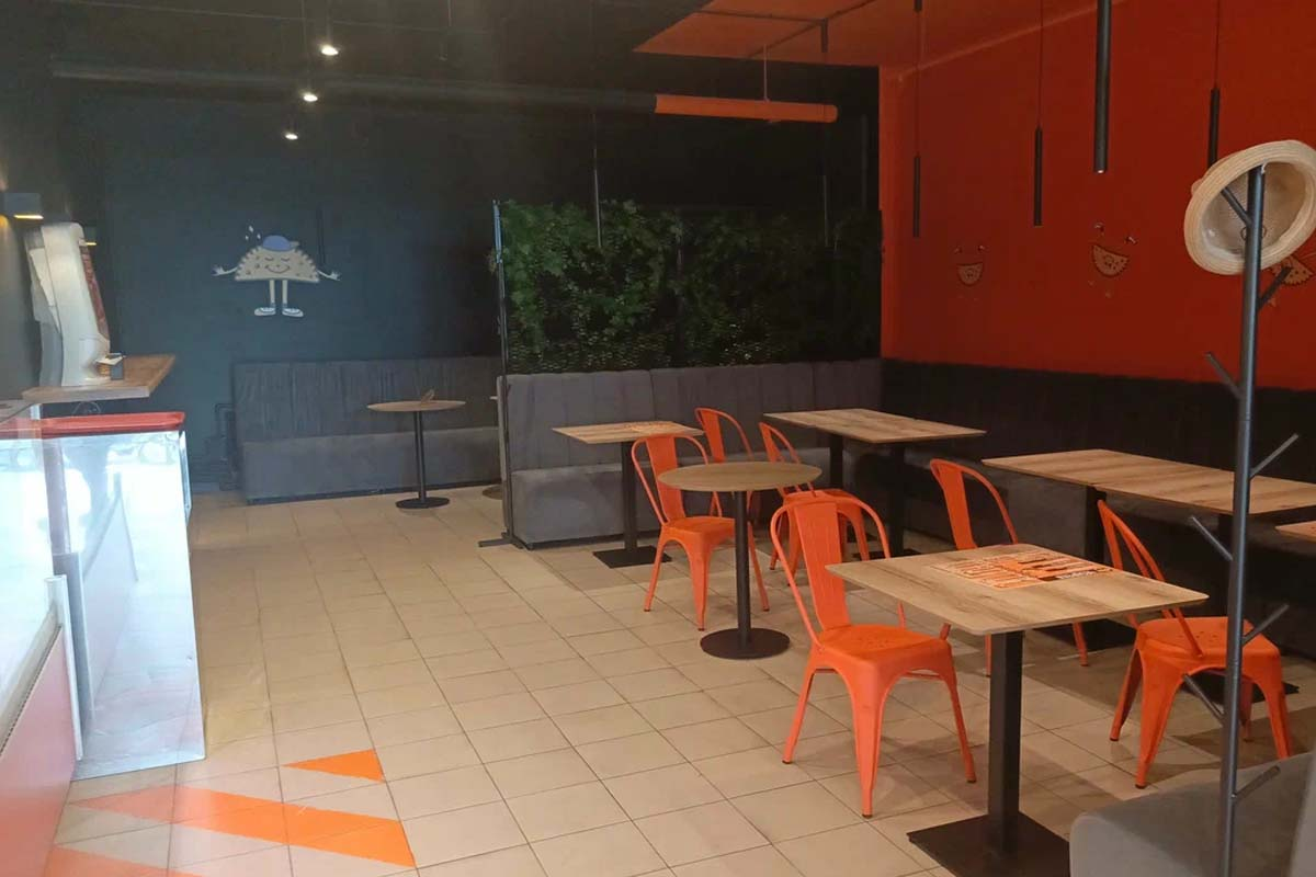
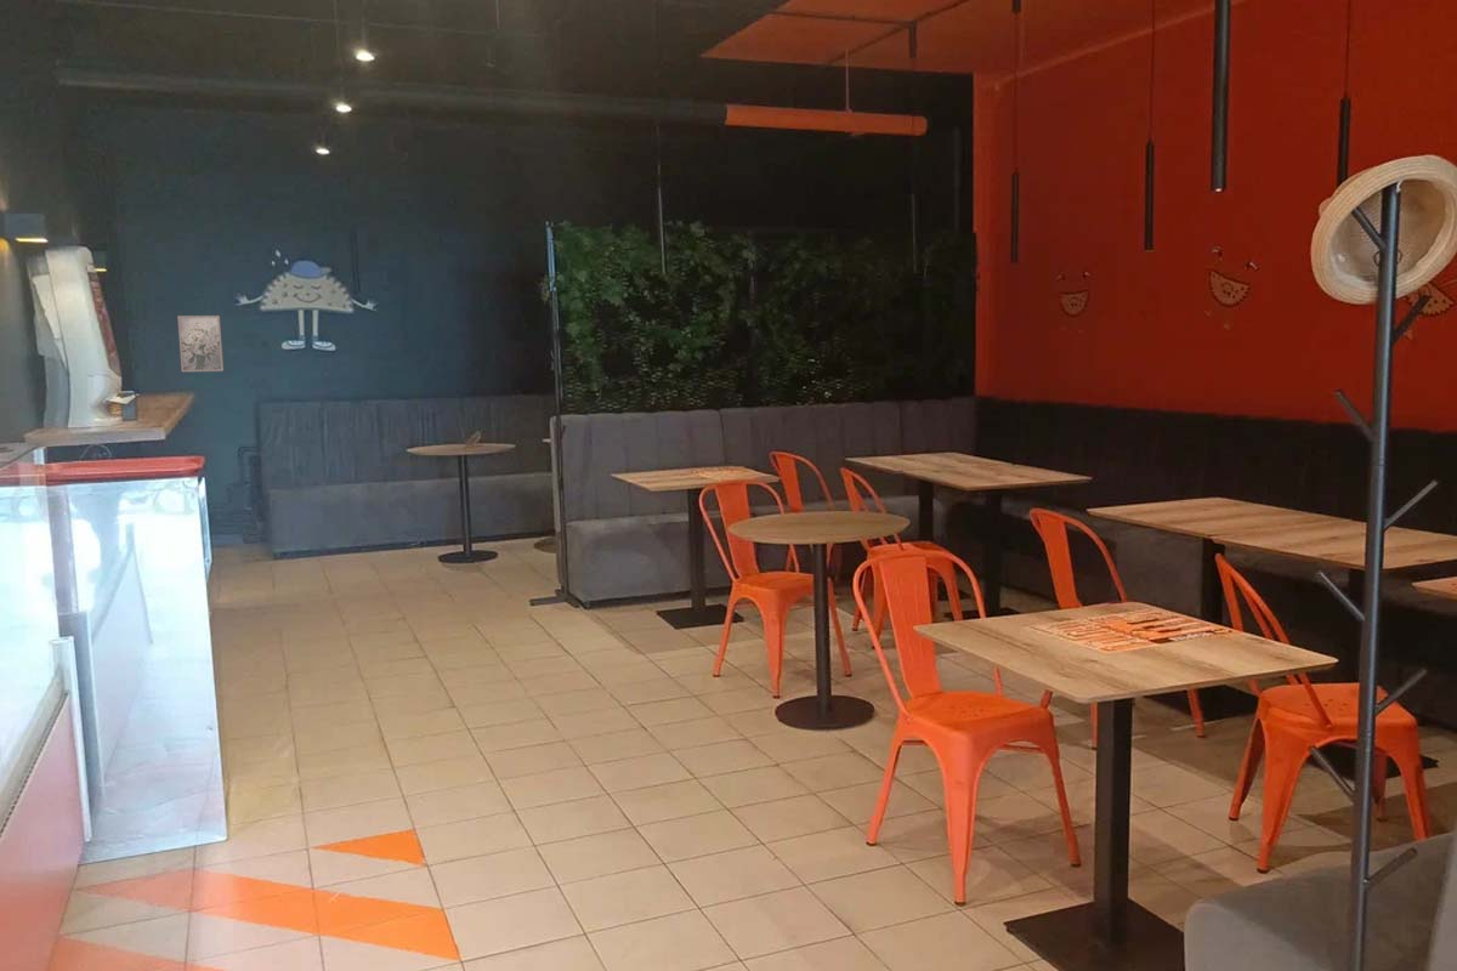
+ wall art (200, 343)
